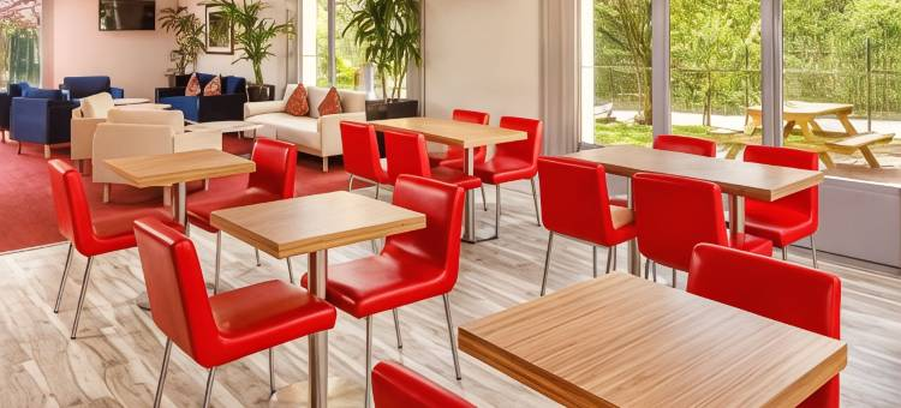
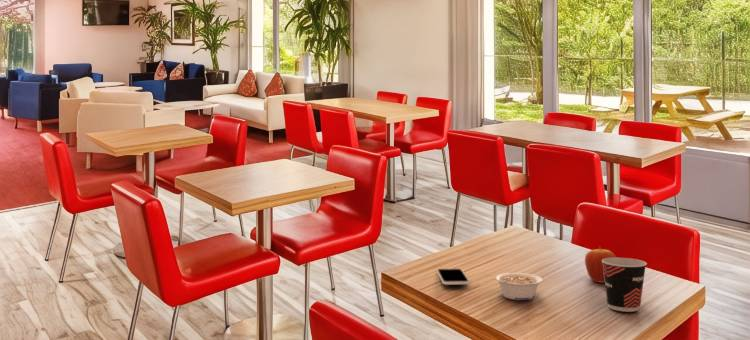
+ cup (623, 284)
+ smartphone (452, 276)
+ fruit (600, 263)
+ legume (518, 285)
